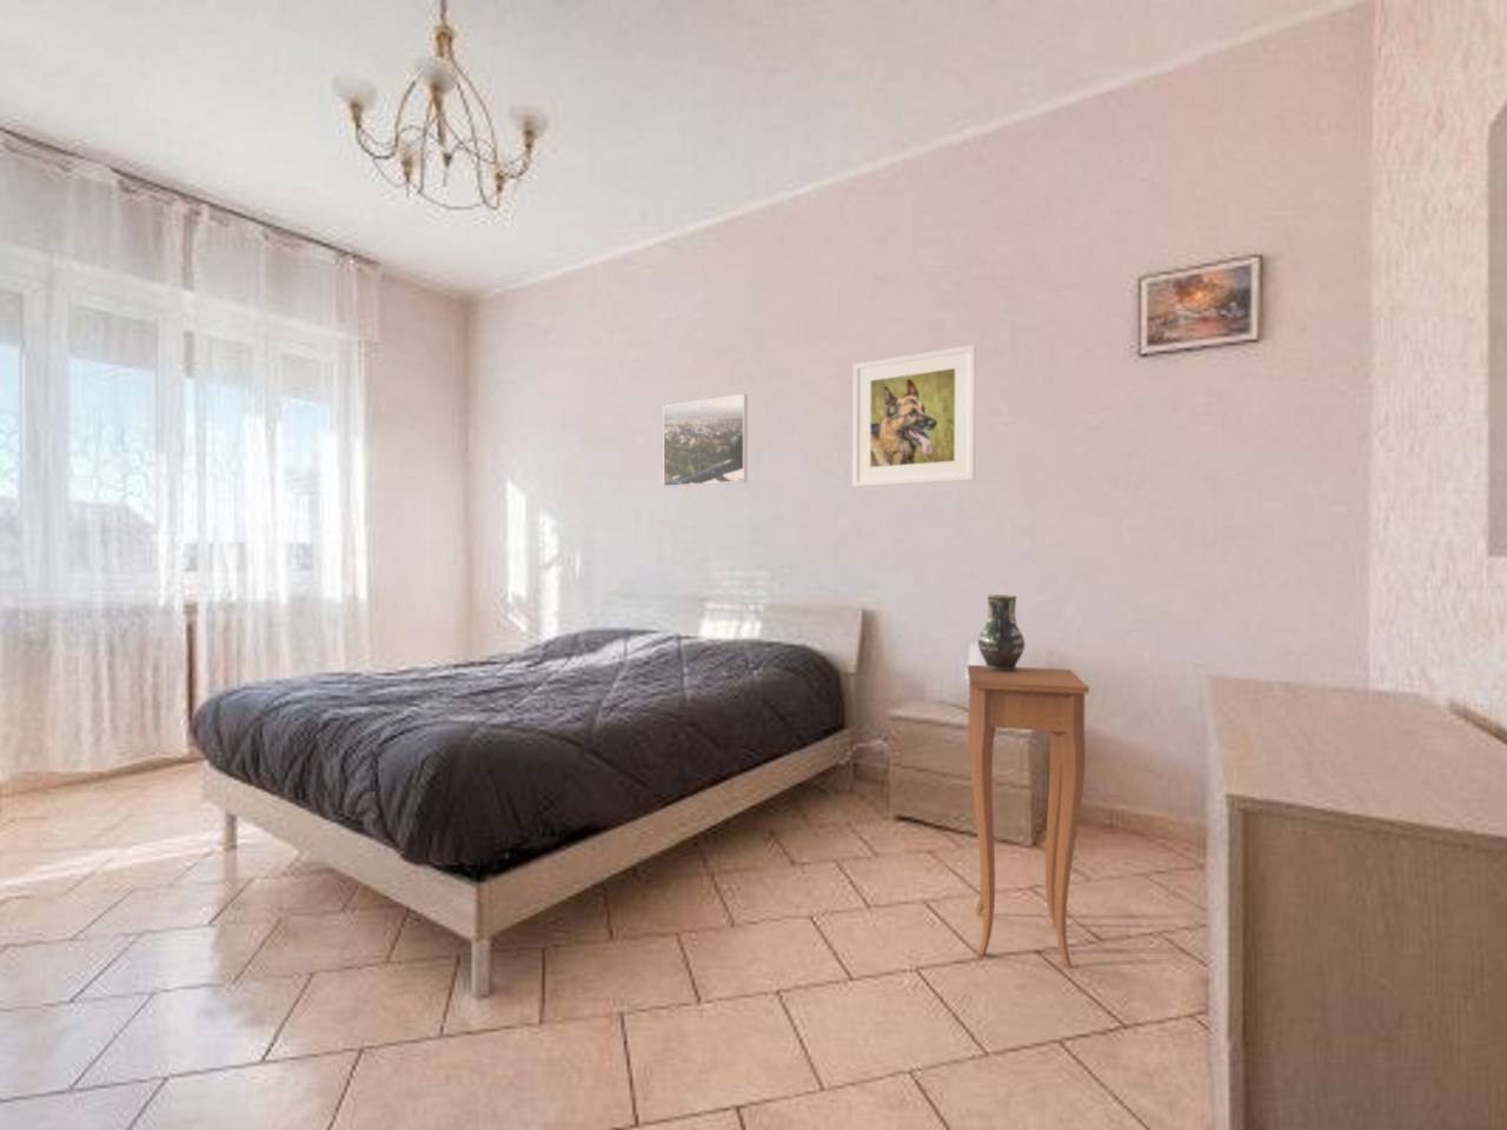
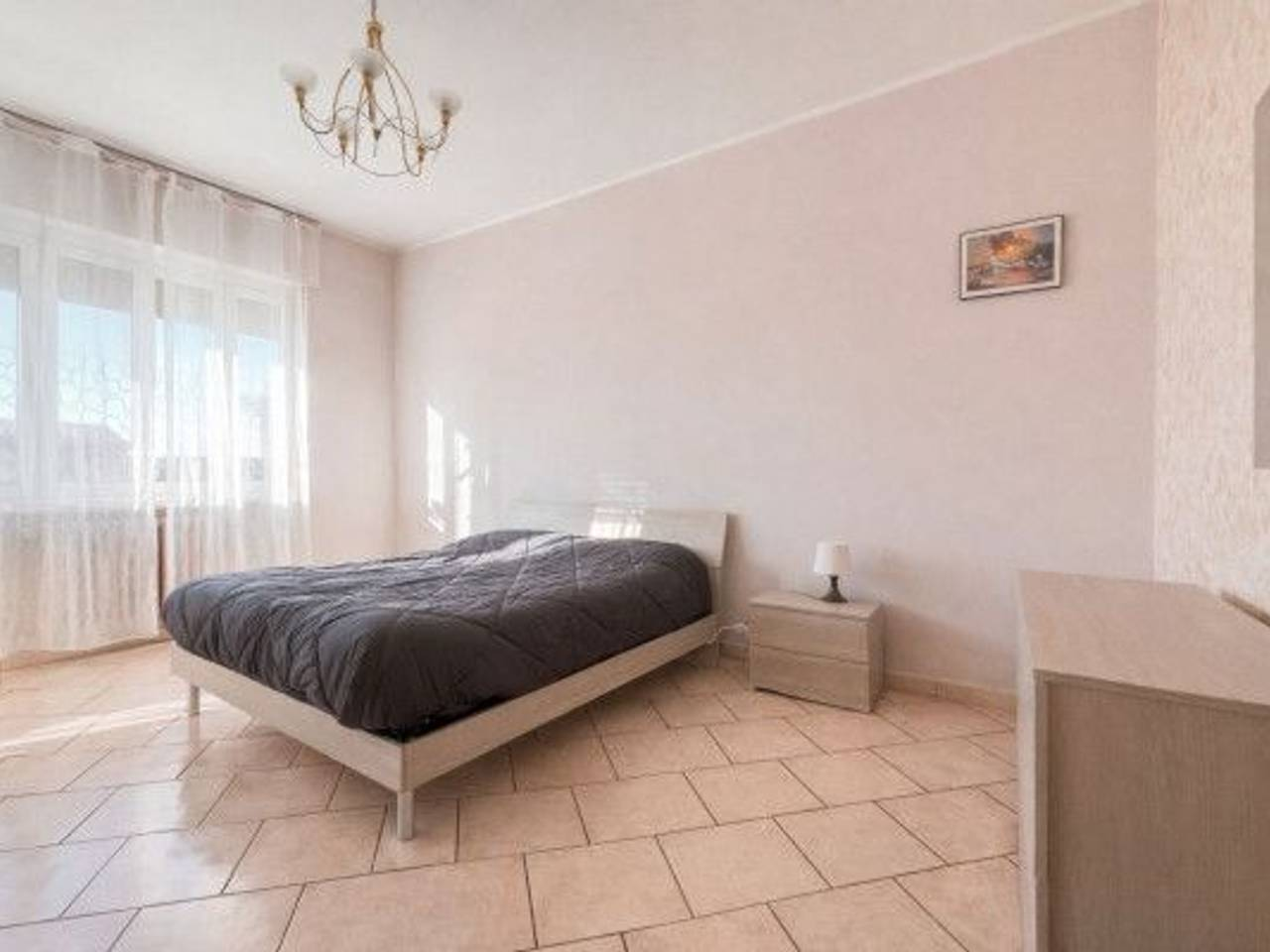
- side table (1048, 806)
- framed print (702, 443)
- vase (1000, 631)
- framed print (911, 419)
